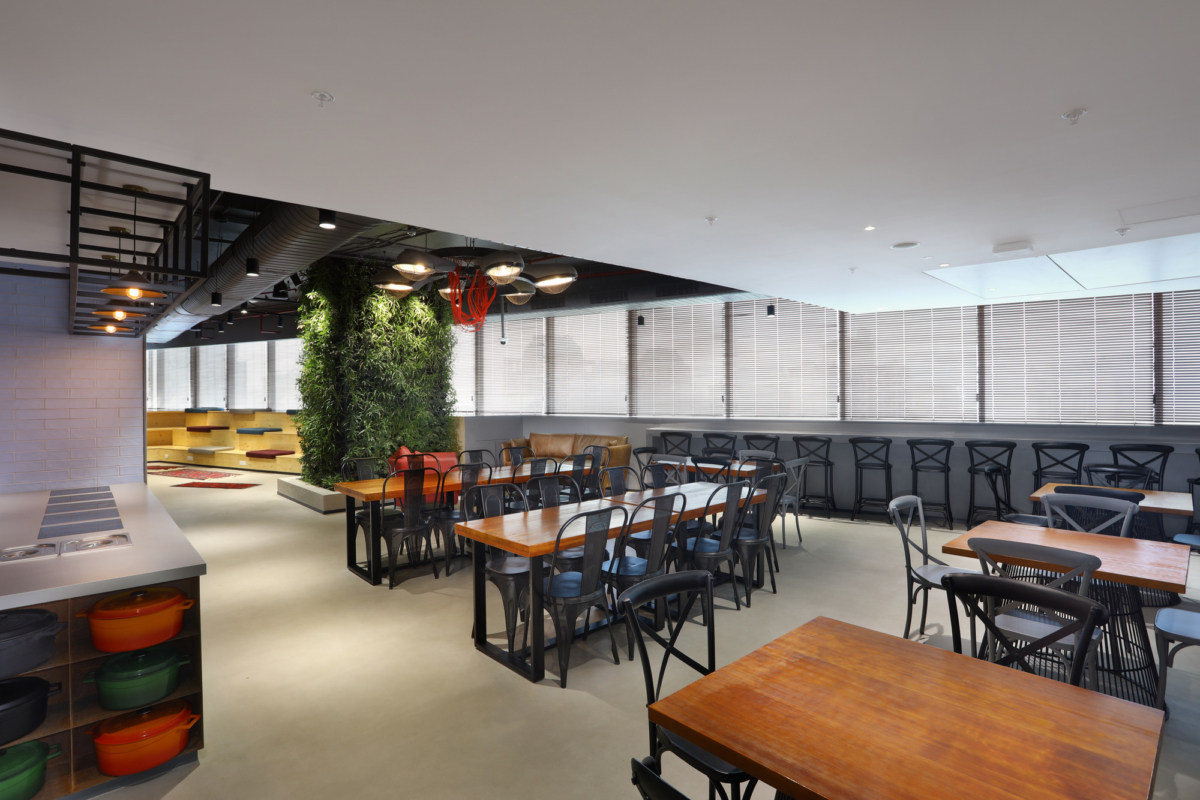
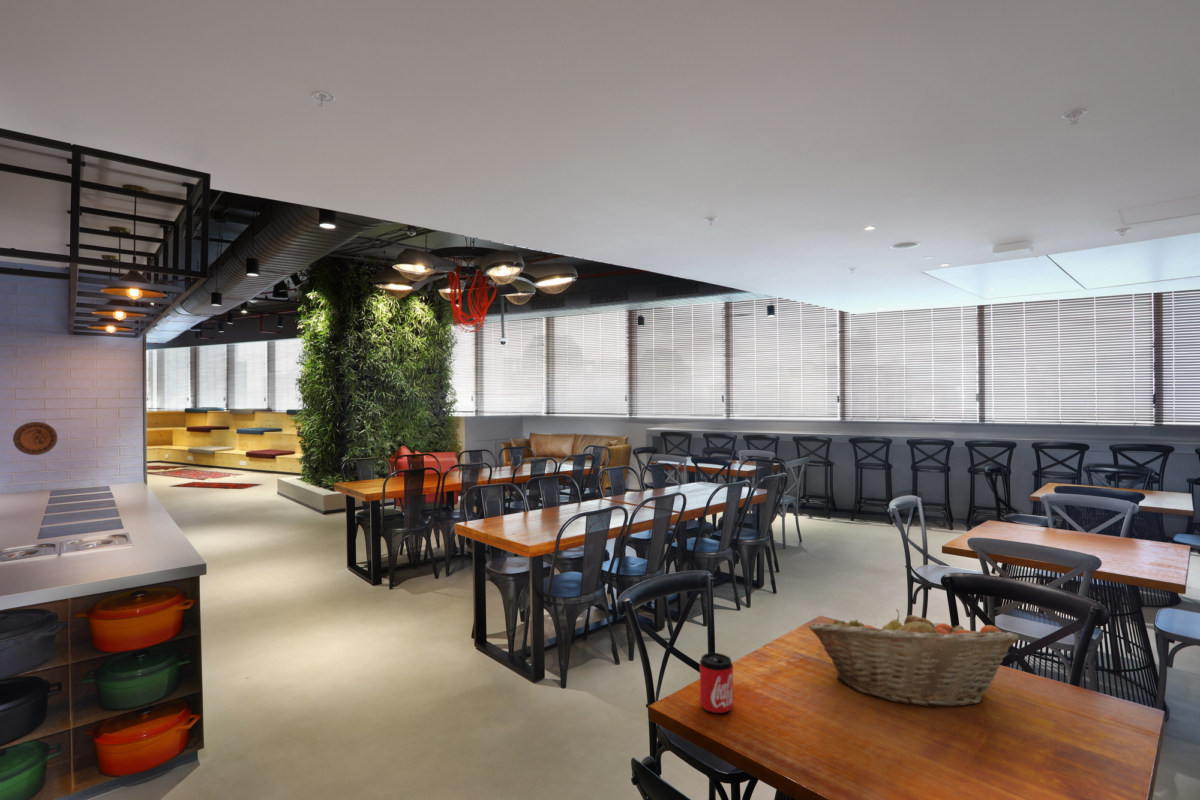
+ fruit basket (908, 646)
+ can (716, 682)
+ decorative plate (35, 438)
